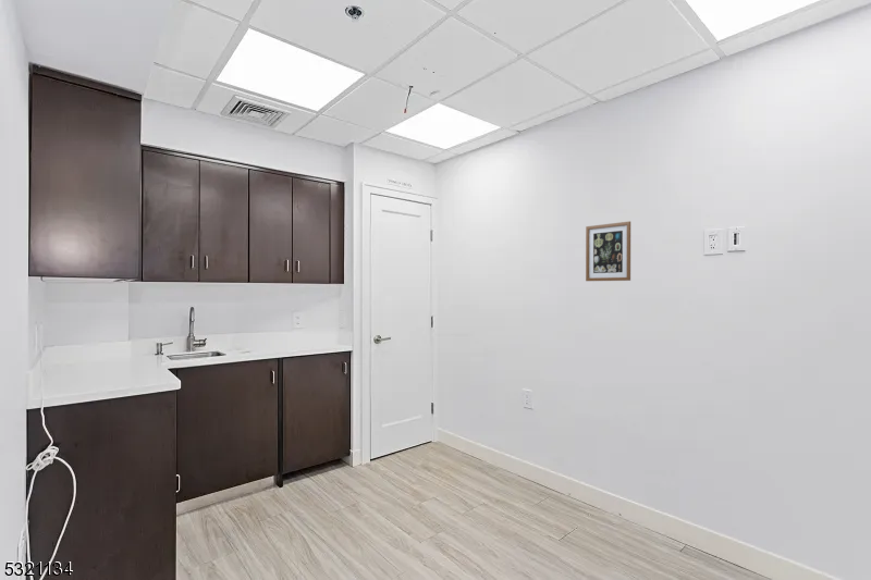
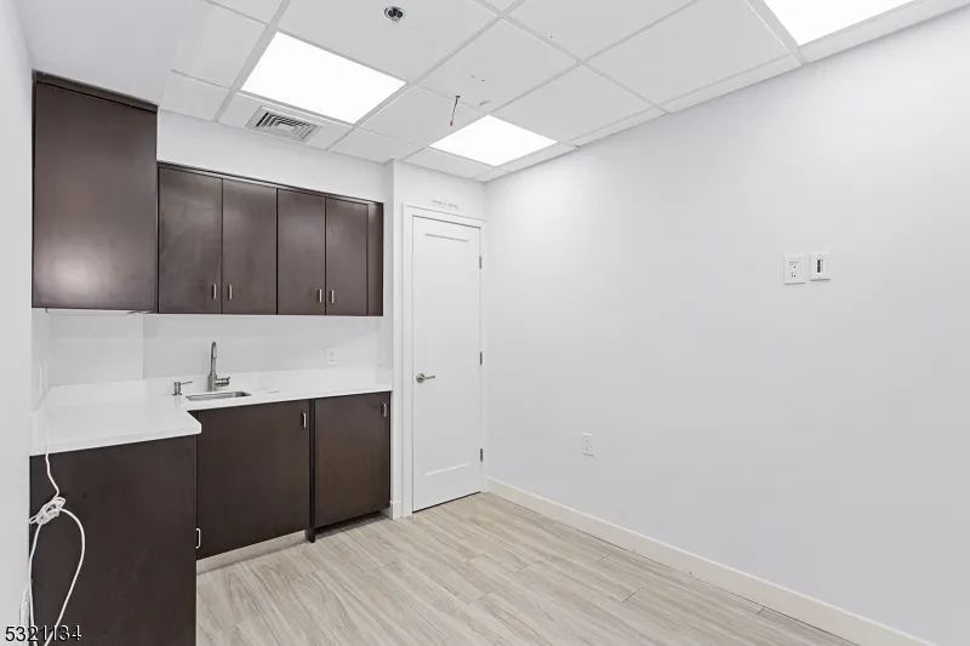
- wall art (606, 252)
